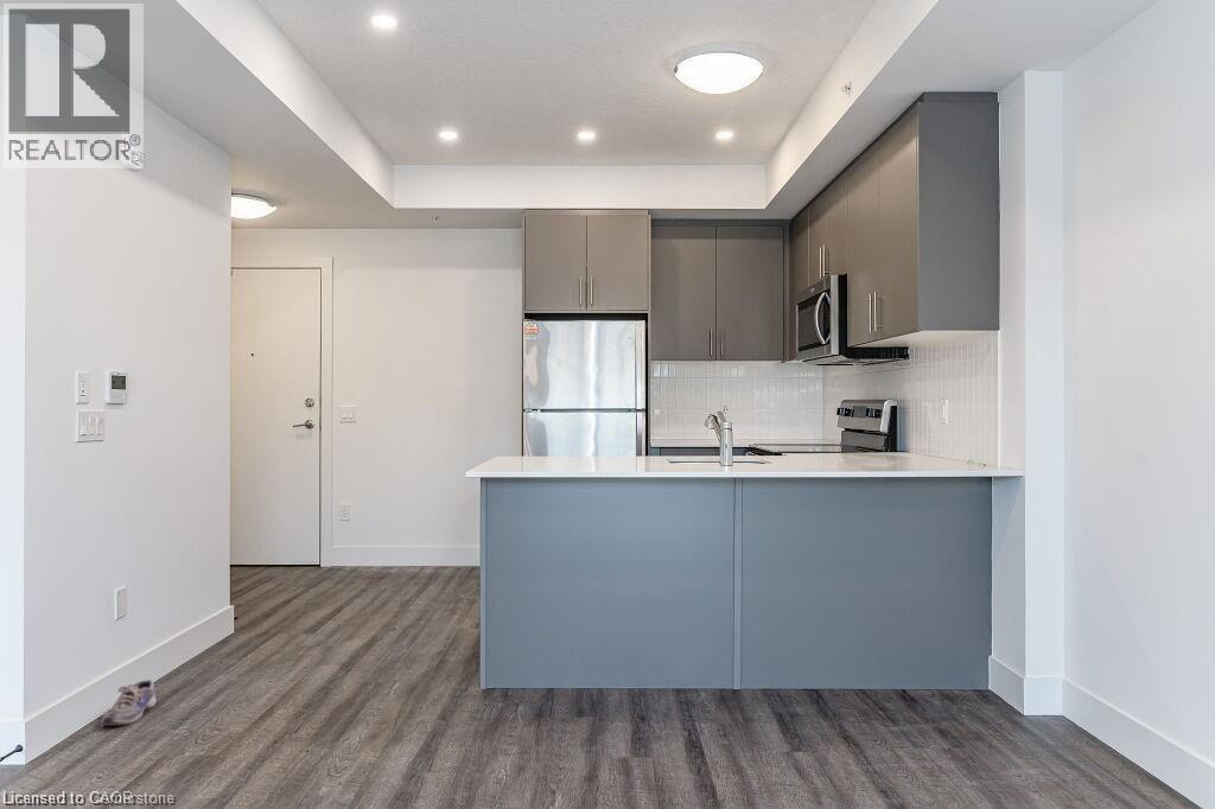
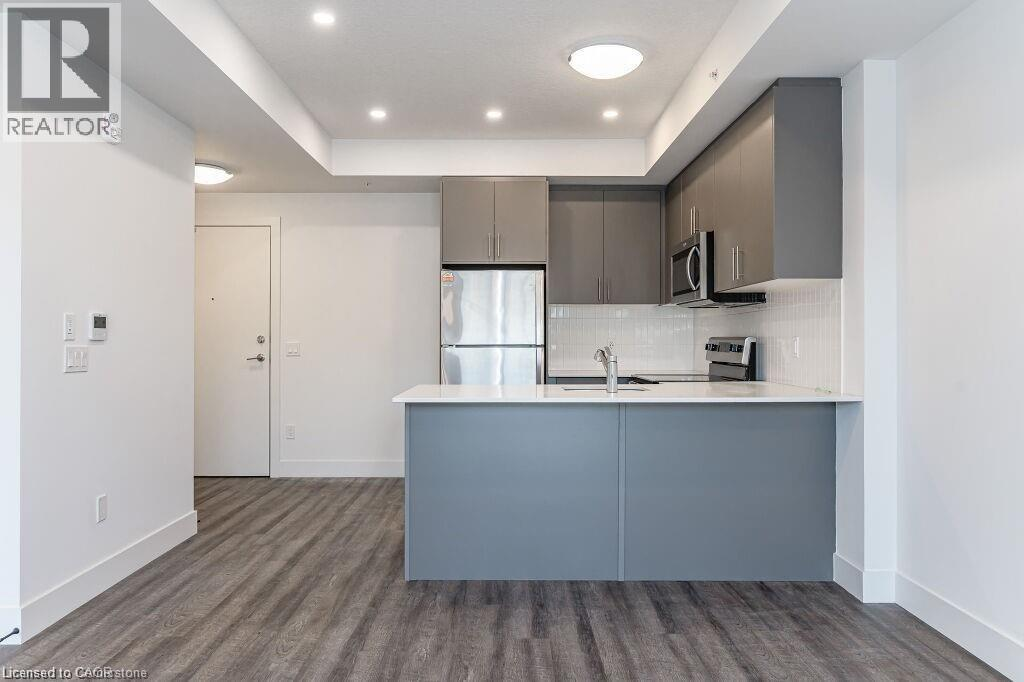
- shoe (132, 700)
